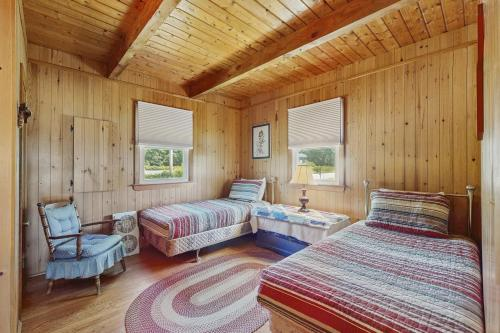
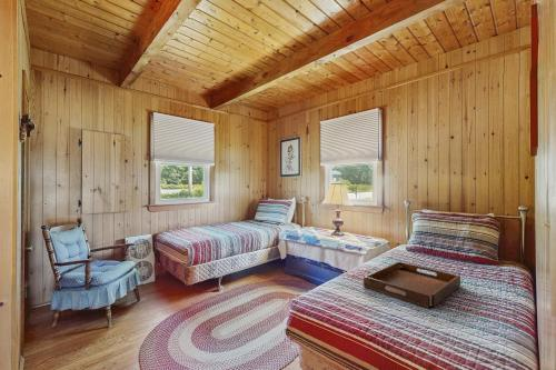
+ serving tray (411, 280)
